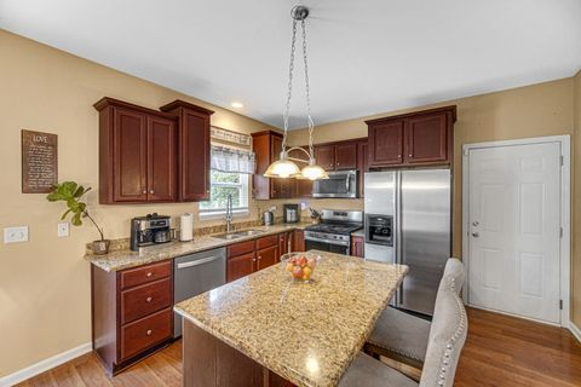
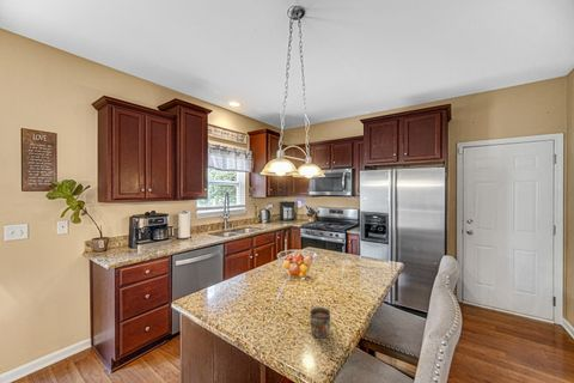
+ mug (322, 321)
